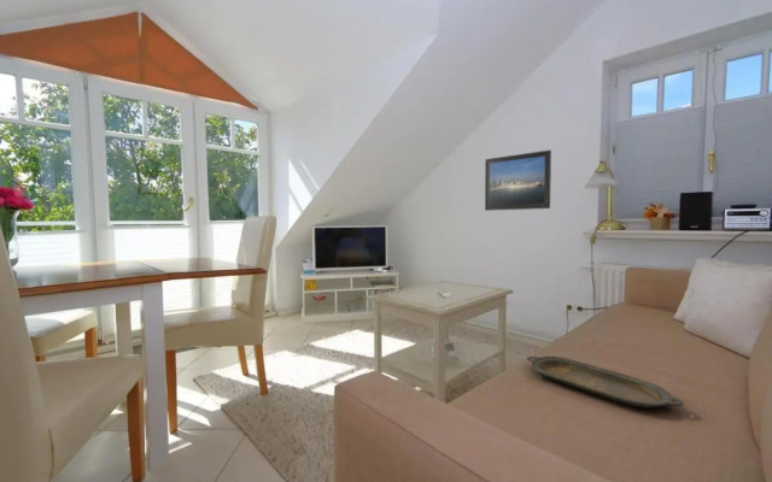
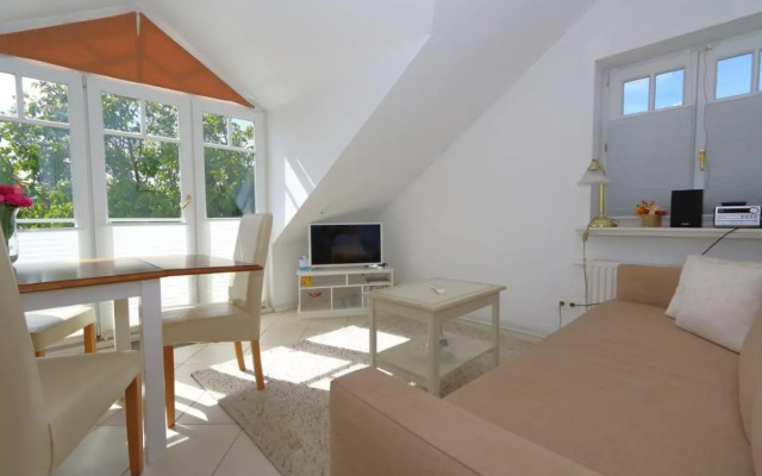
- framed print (515, 182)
- serving tray (593, 380)
